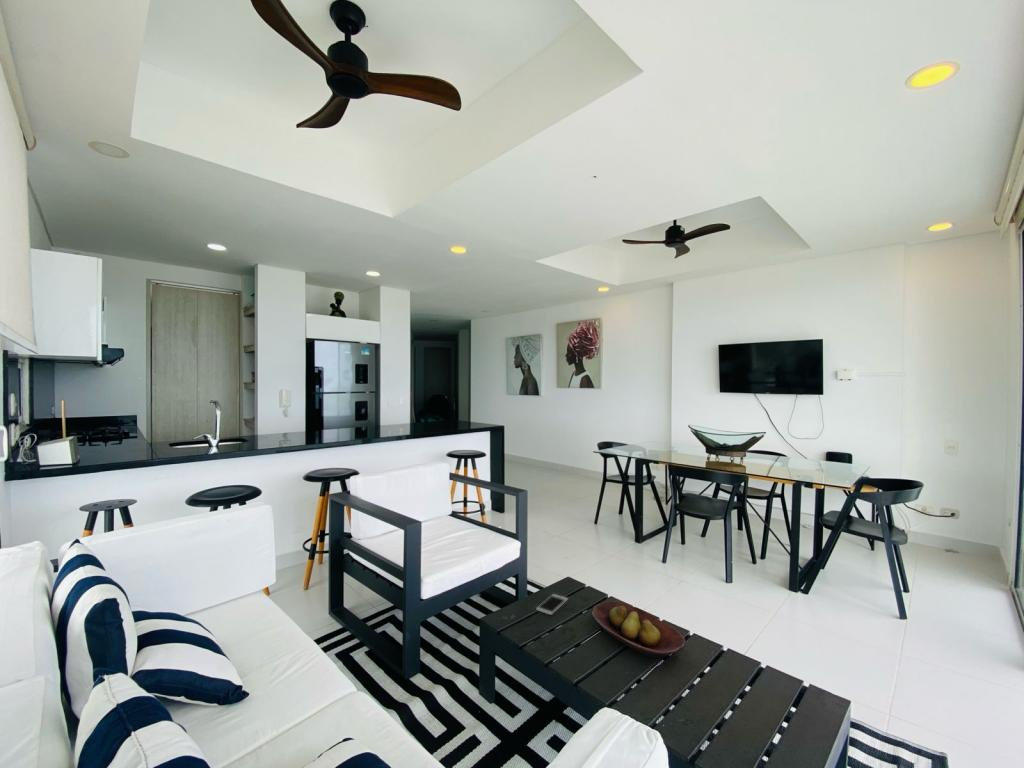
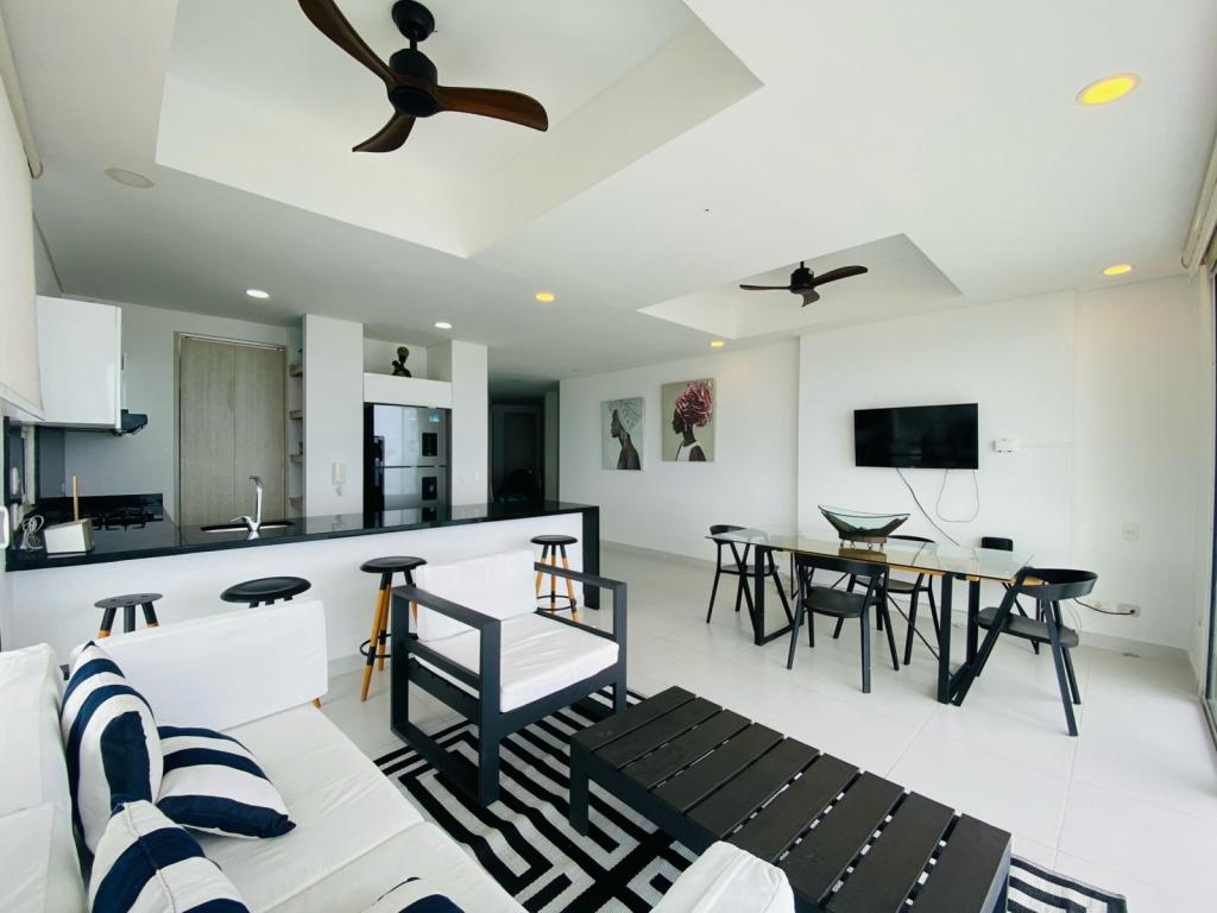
- fruit bowl (635, 626)
- cell phone (552, 604)
